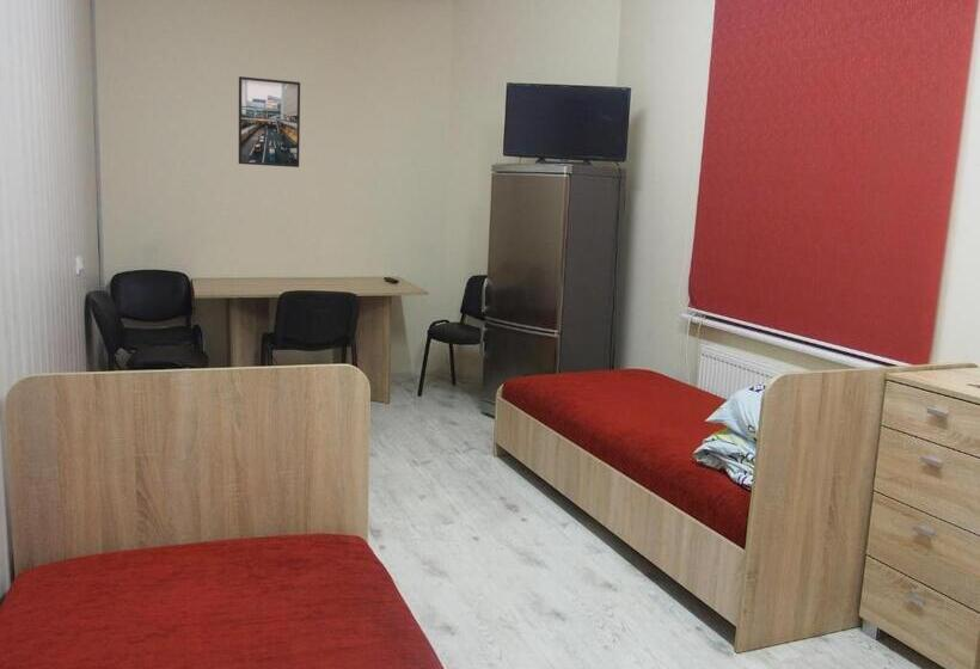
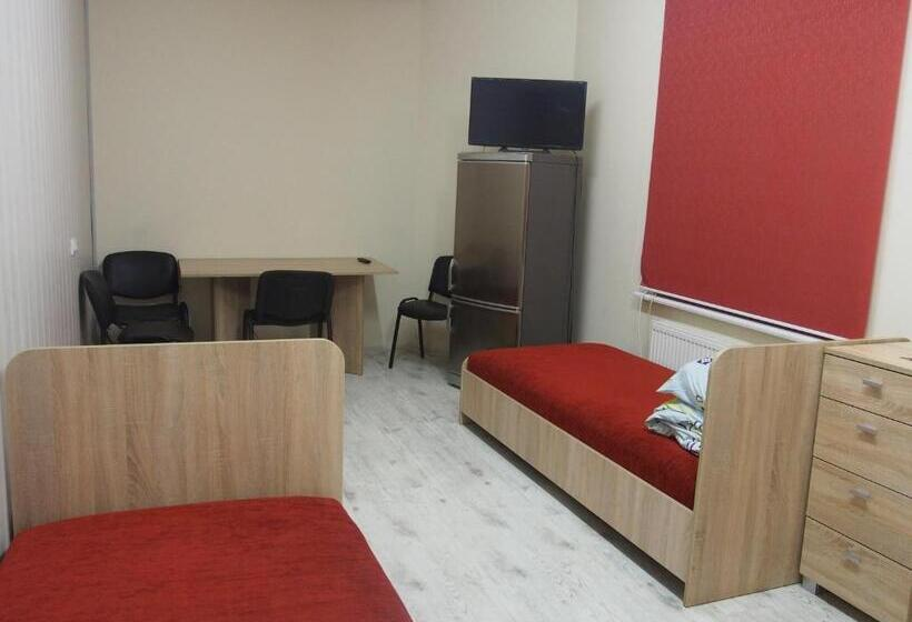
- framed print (269, 122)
